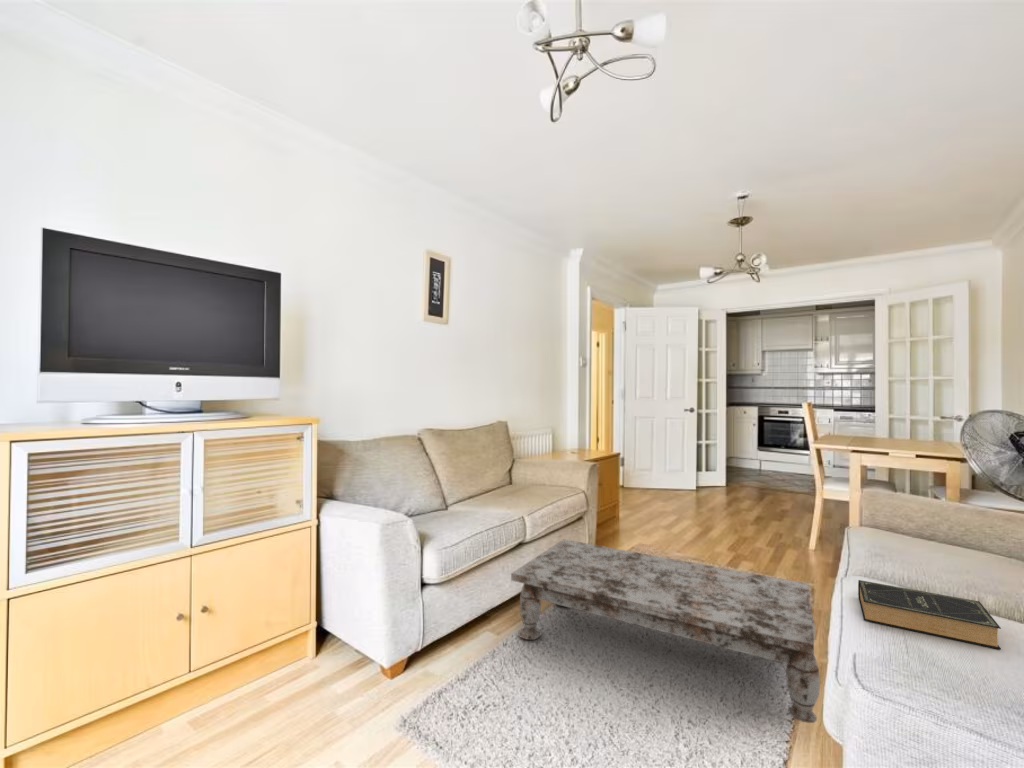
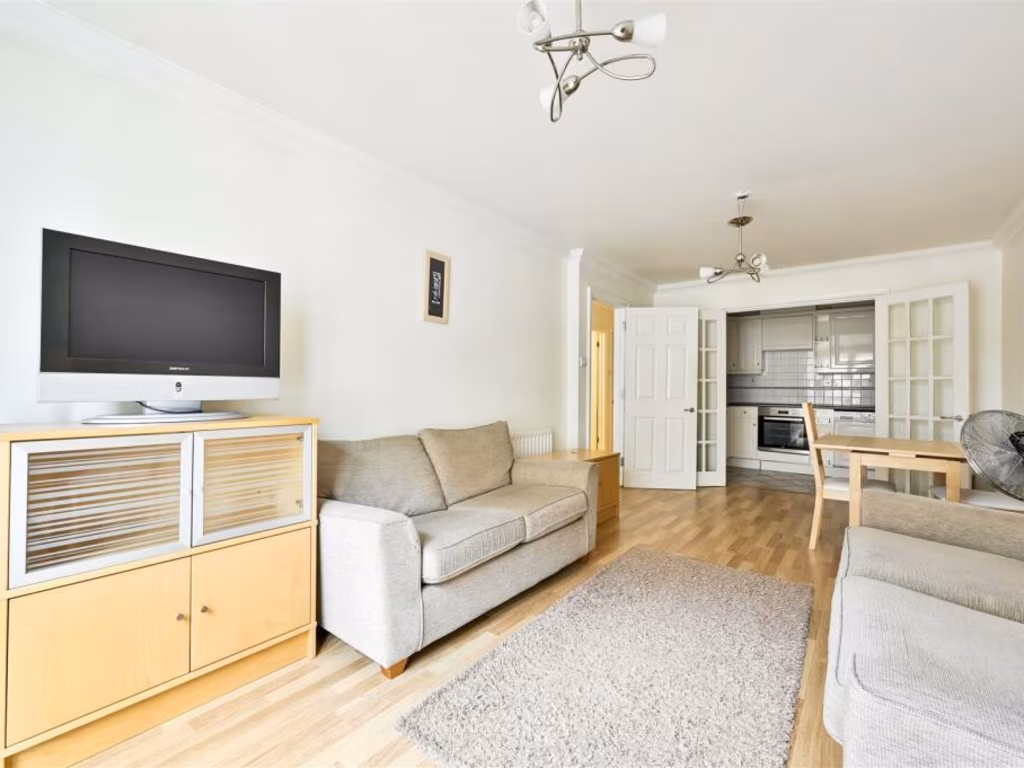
- book (921, 610)
- coffee table (658, 612)
